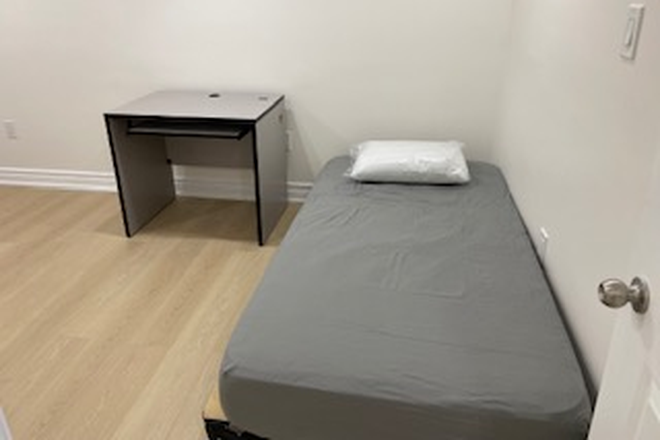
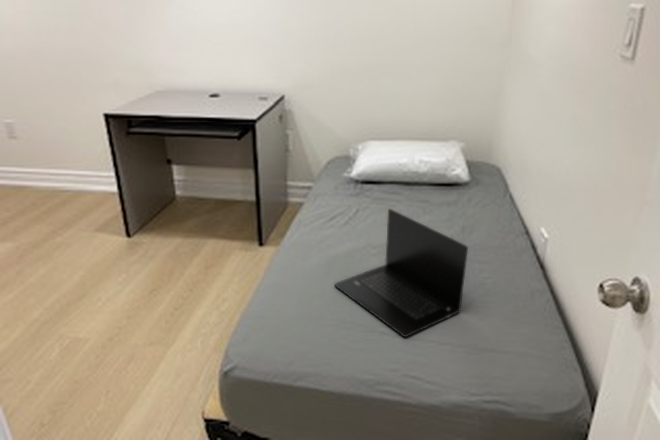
+ laptop (396, 267)
